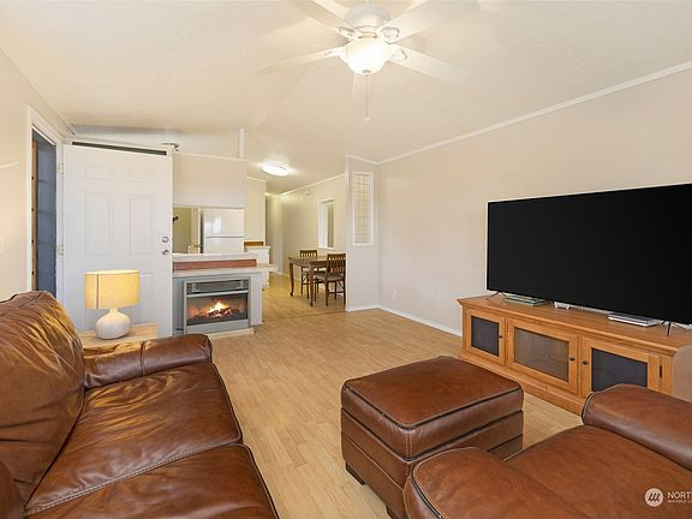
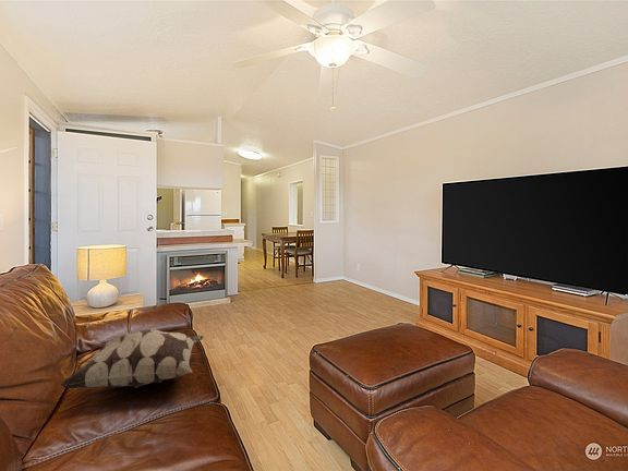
+ decorative pillow (145, 355)
